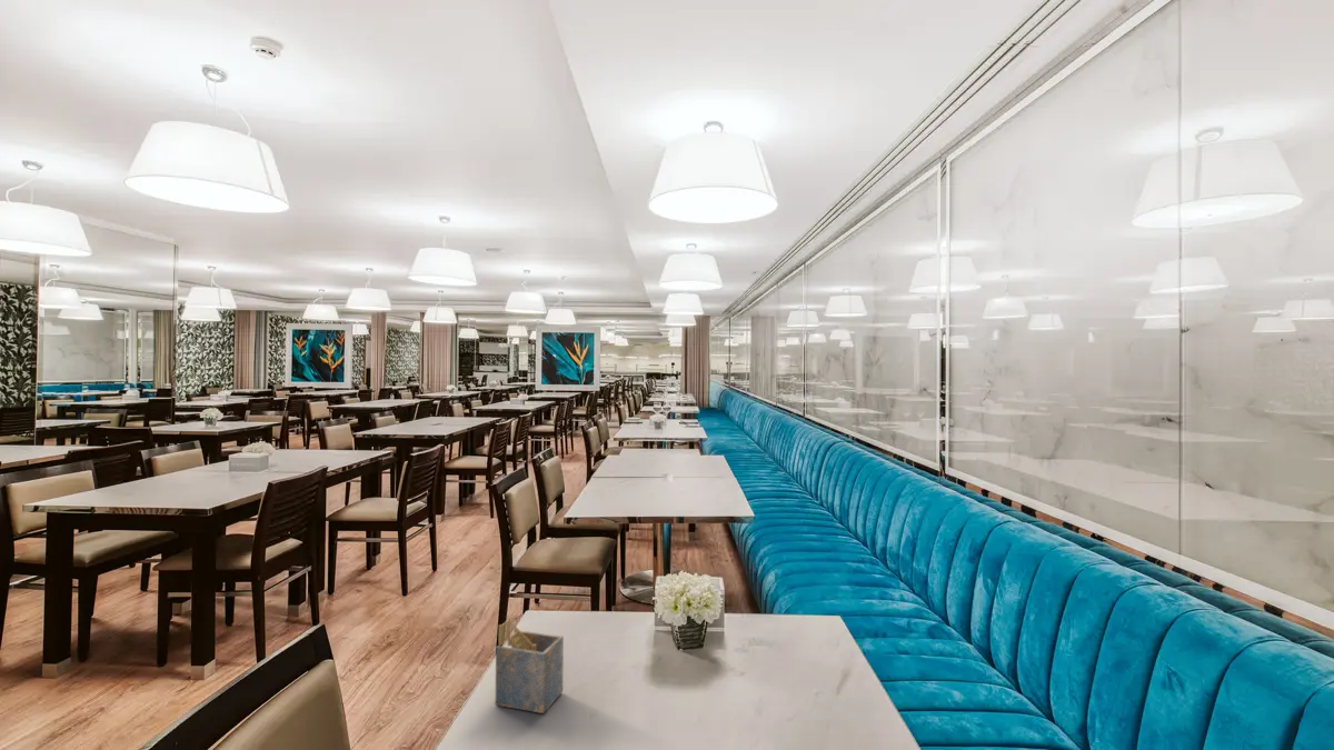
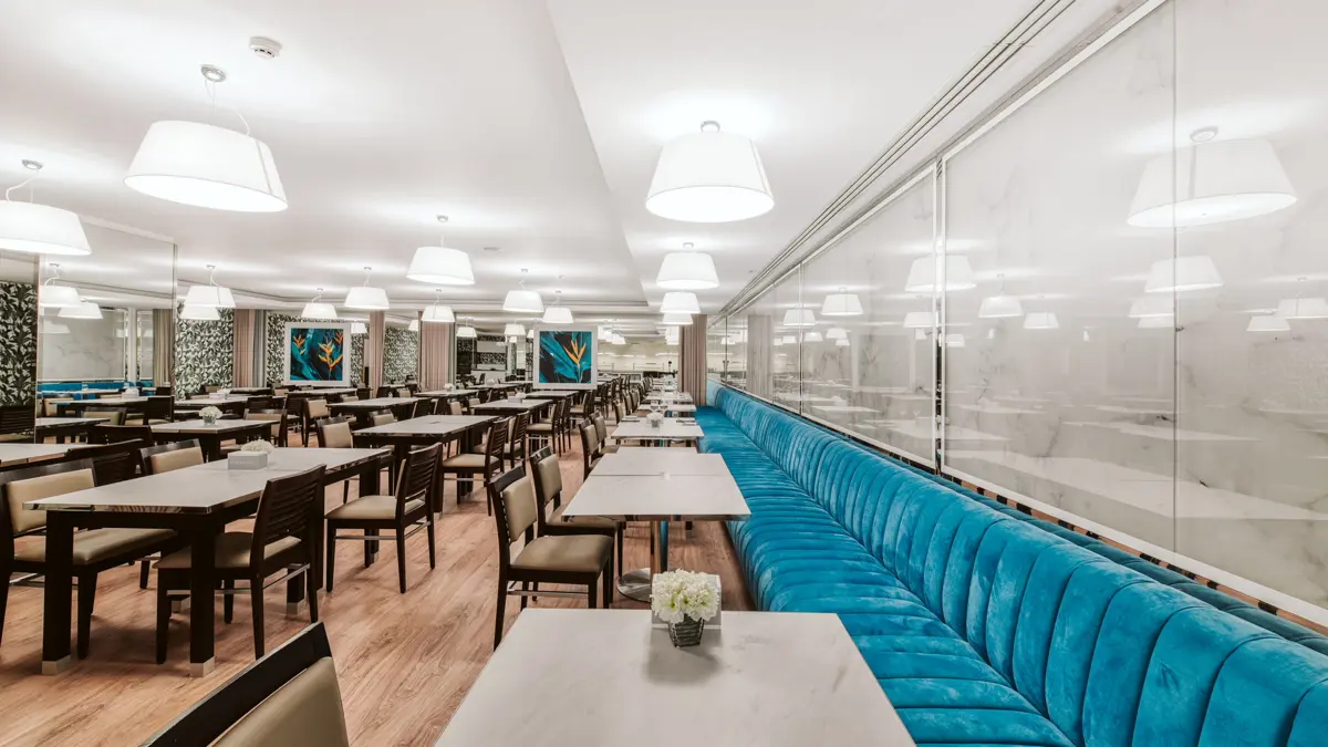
- napkin holder (528, 659)
